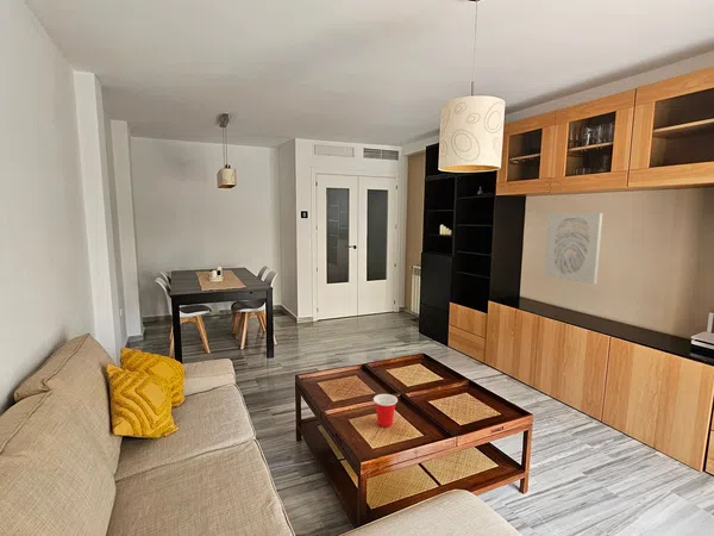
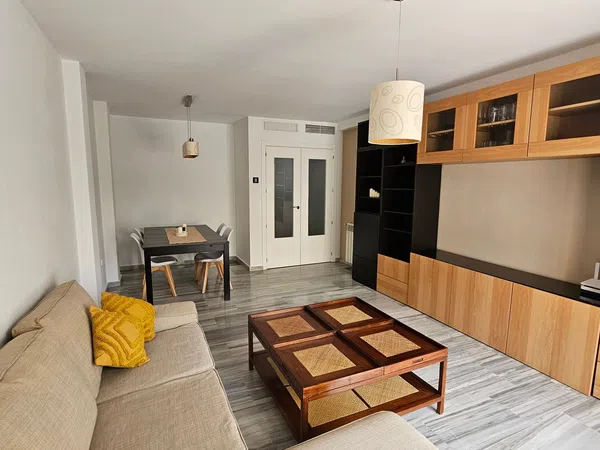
- cup (384, 411)
- wall art (570, 247)
